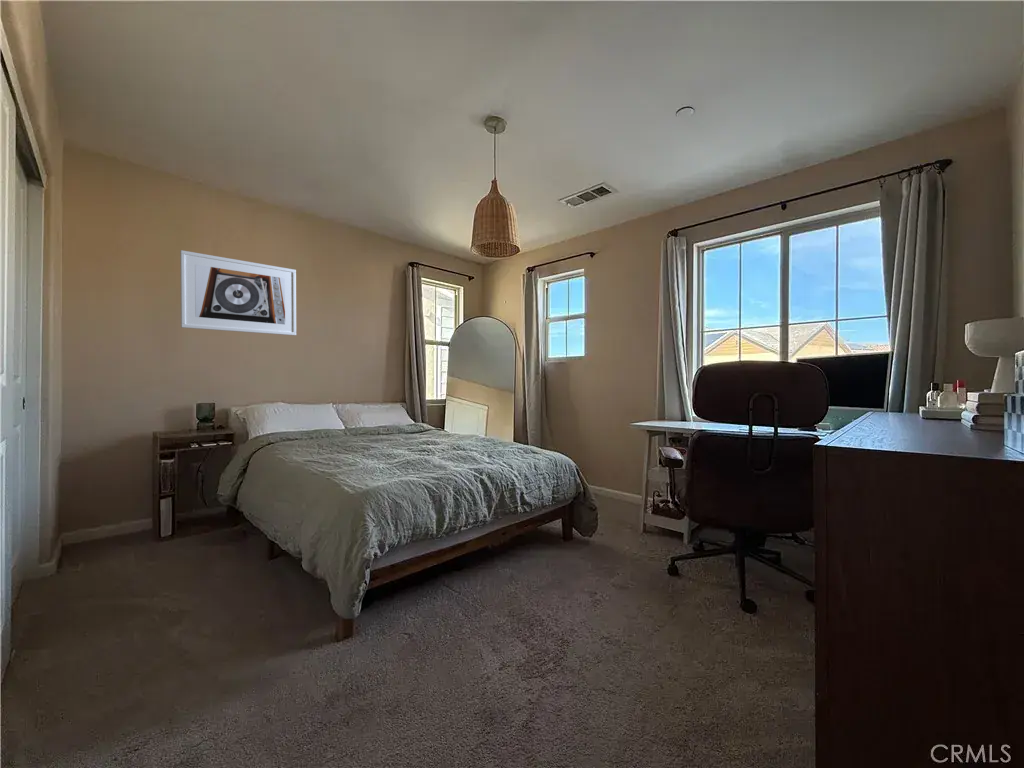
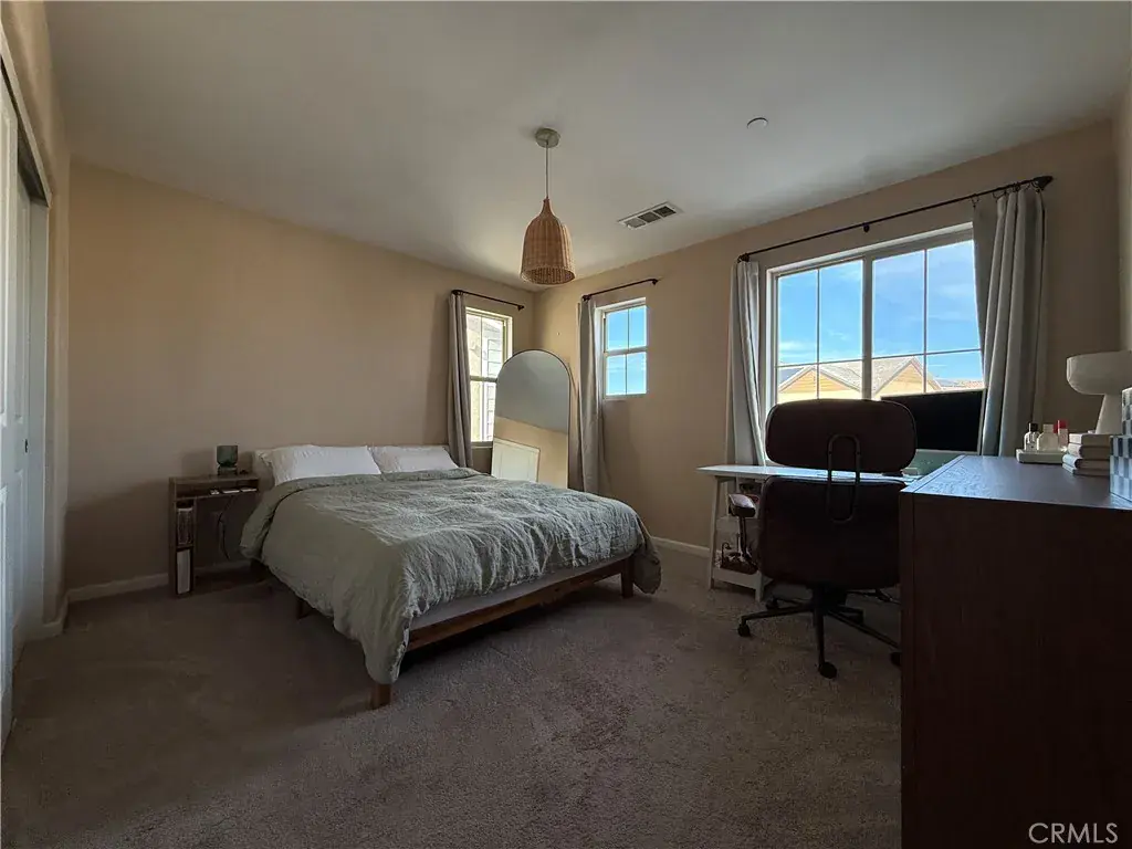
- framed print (242, 296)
